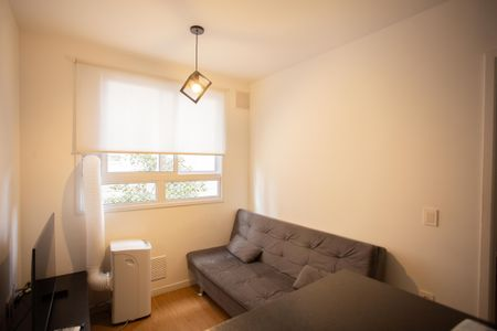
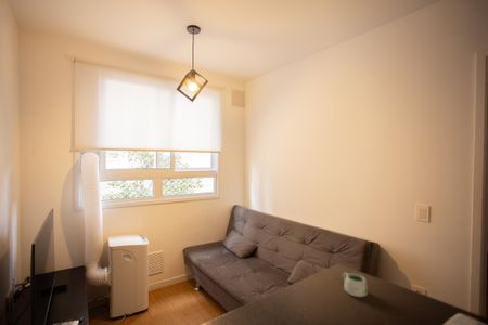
+ mug (352, 283)
